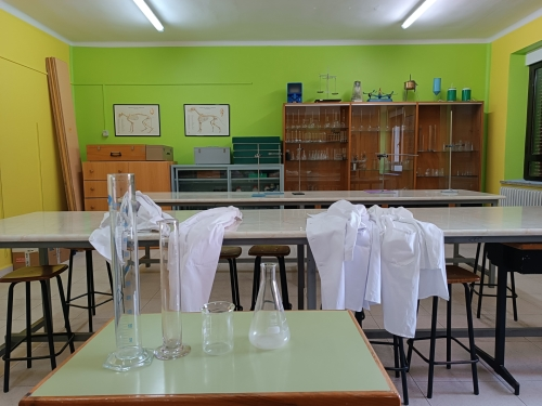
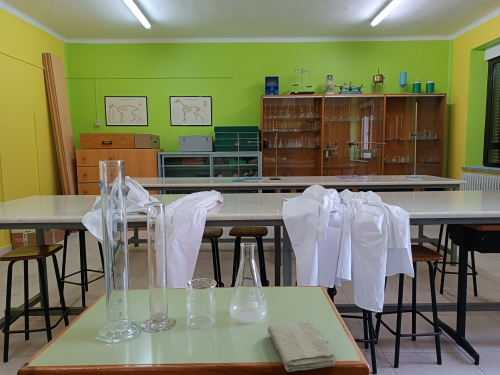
+ washcloth (299, 342)
